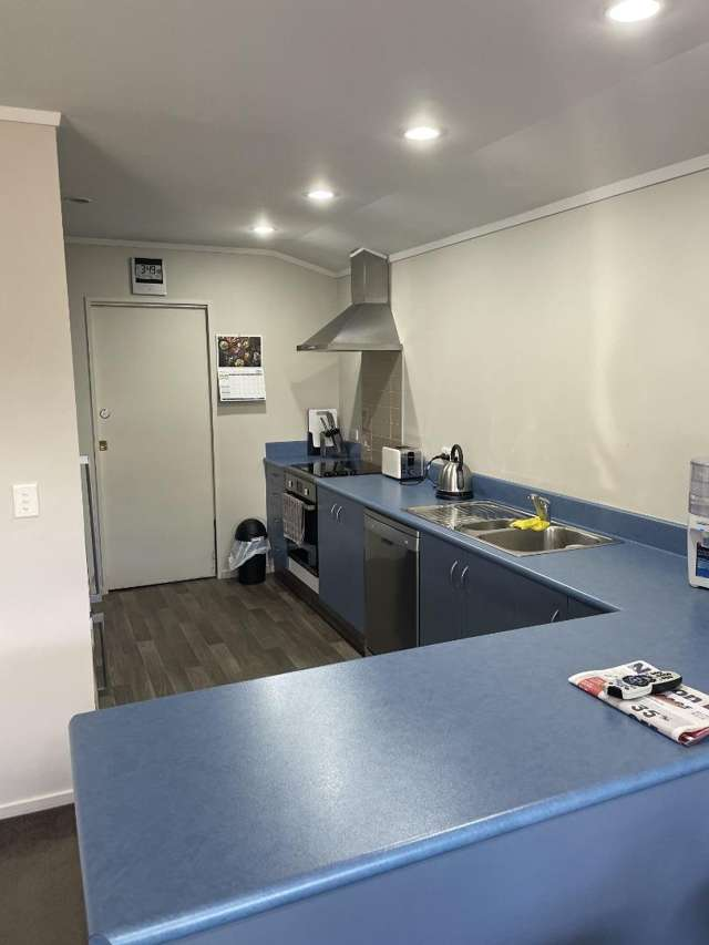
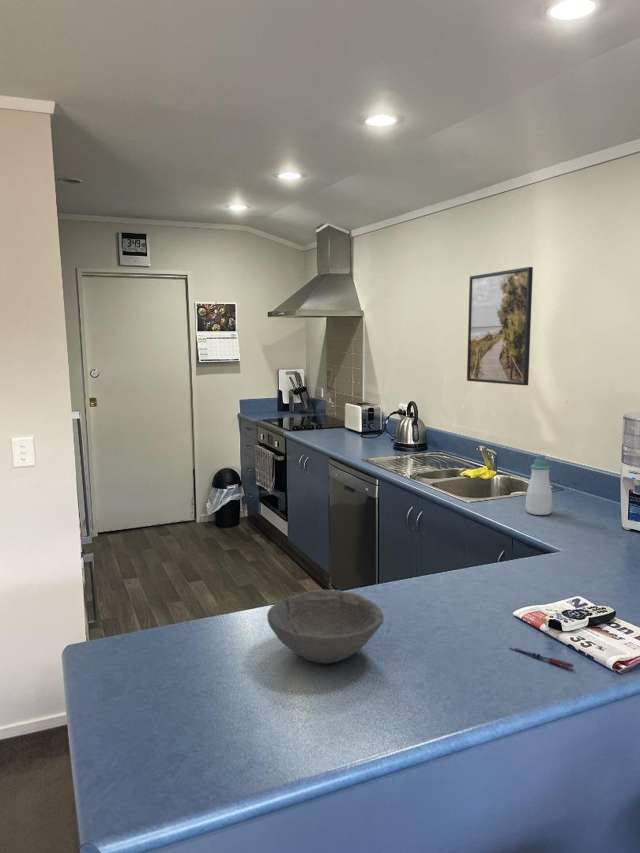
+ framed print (497, 328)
+ pen (540, 656)
+ soap bottle (539, 484)
+ bowl (325, 632)
